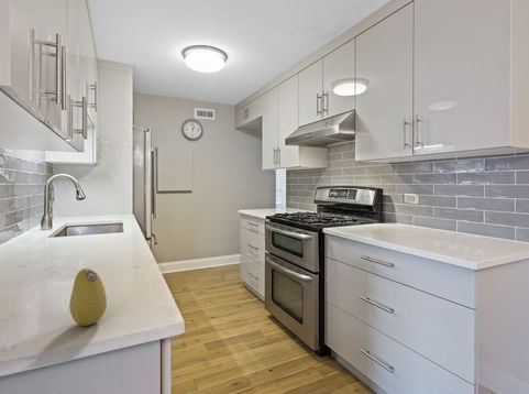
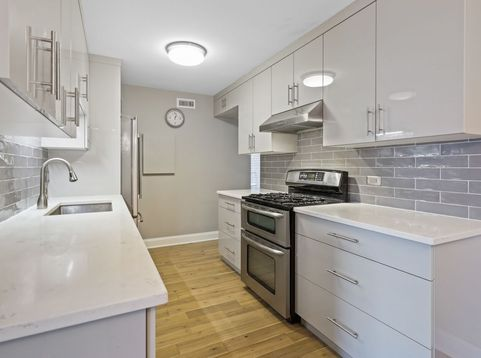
- fruit (88, 296)
